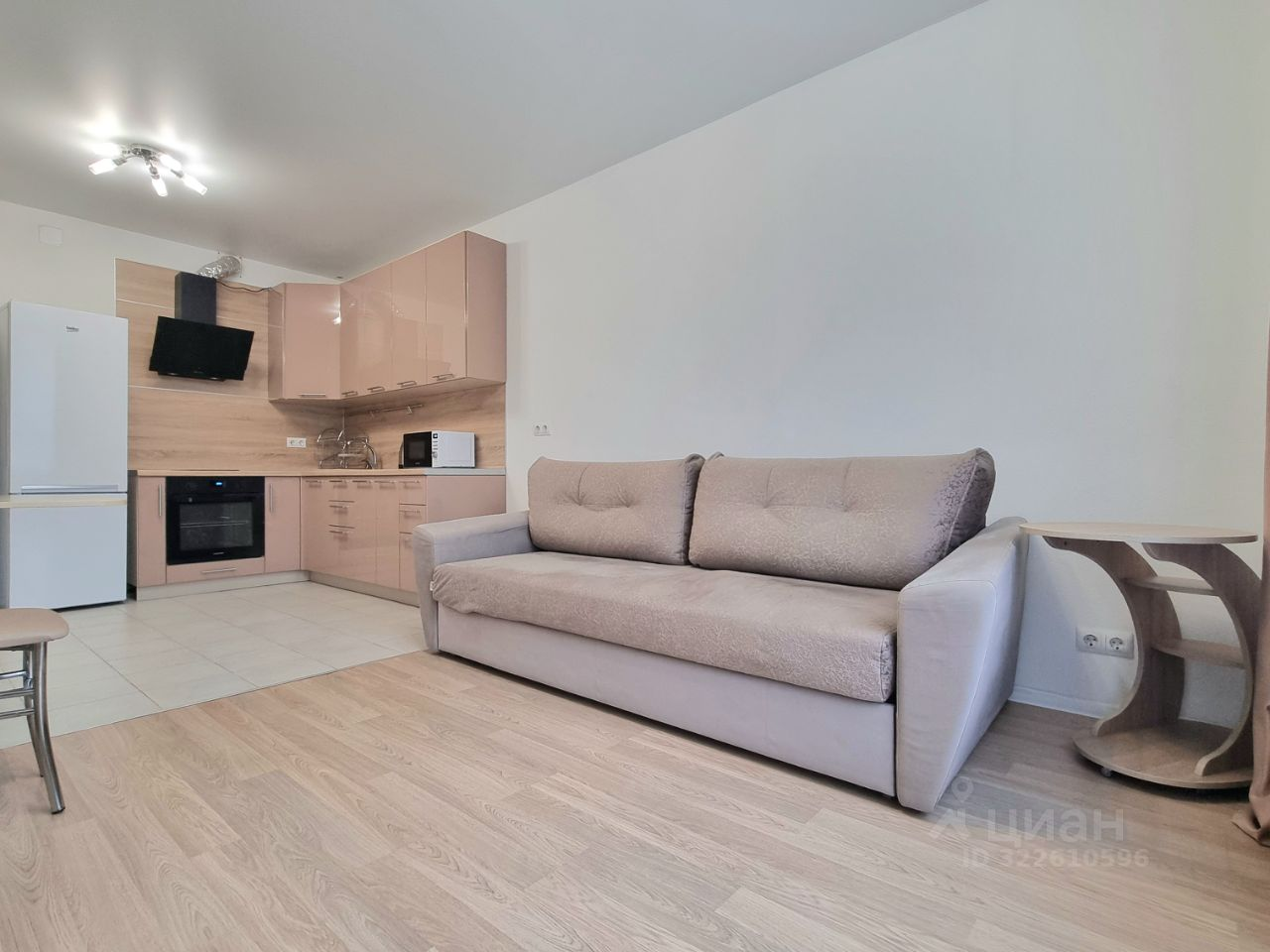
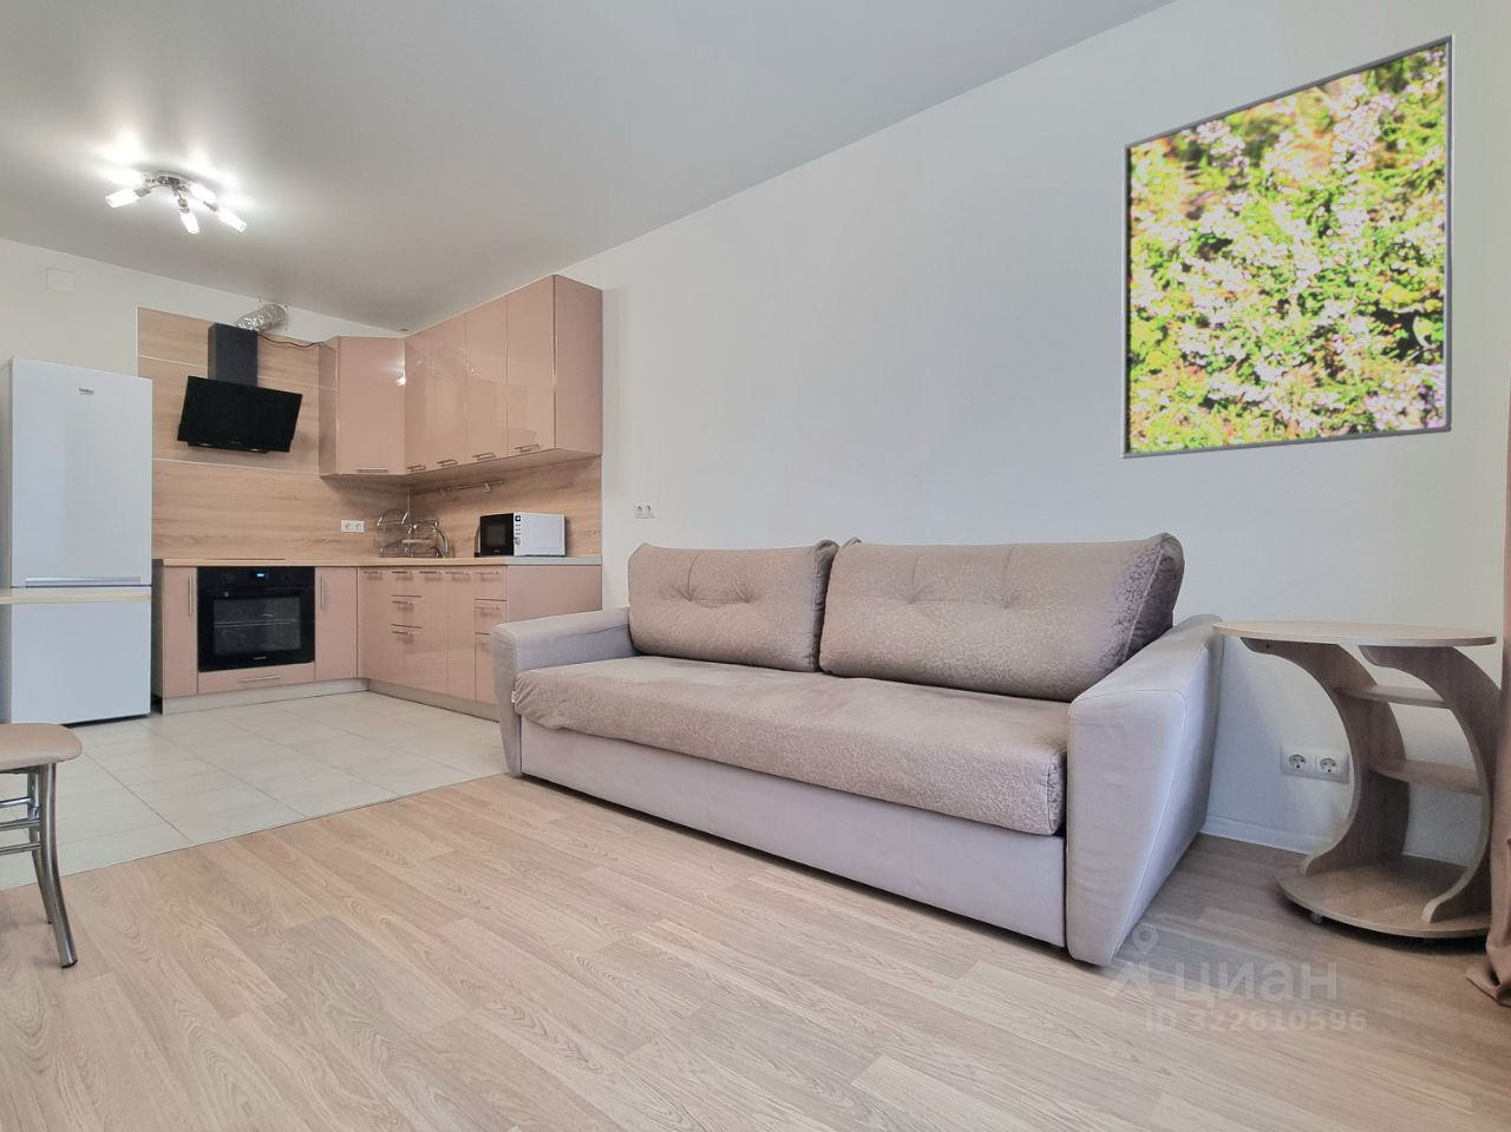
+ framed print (1268, 272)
